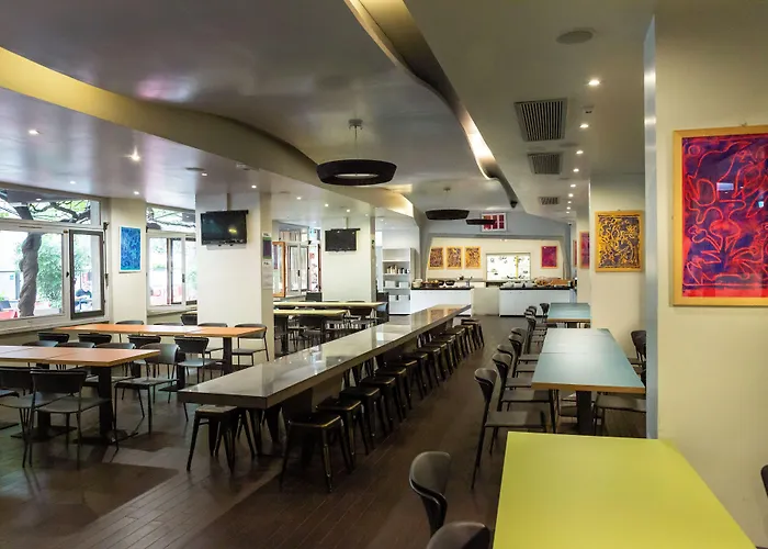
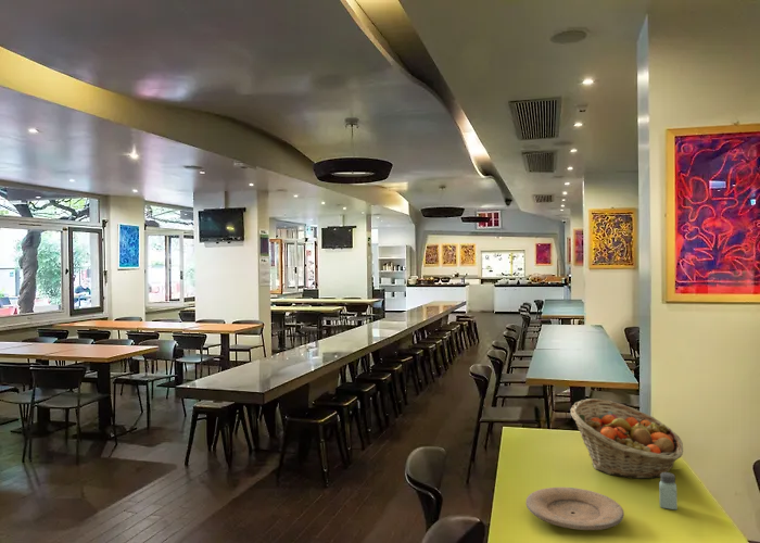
+ fruit basket (625, 435)
+ saltshaker (668, 490)
+ plate (573, 510)
